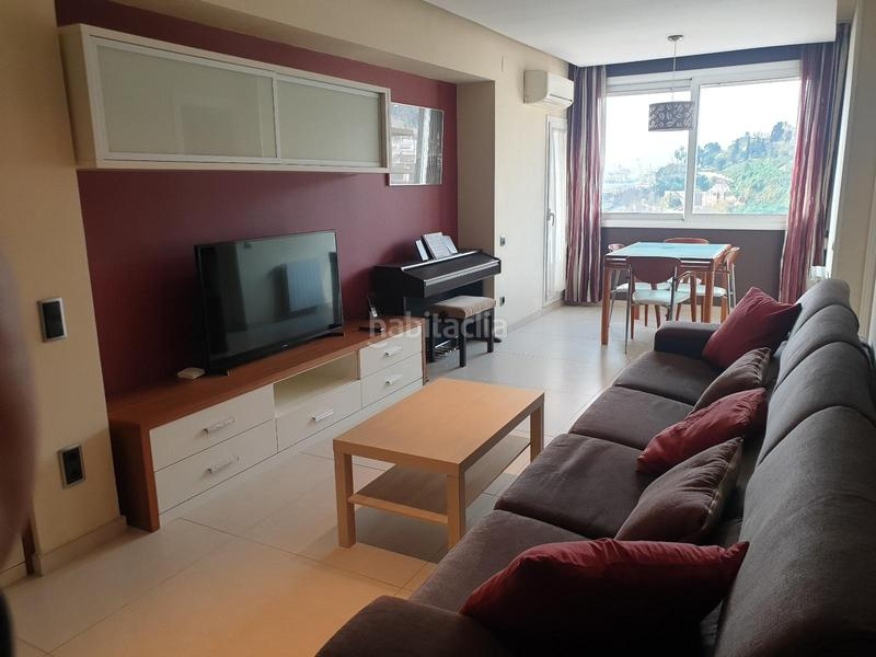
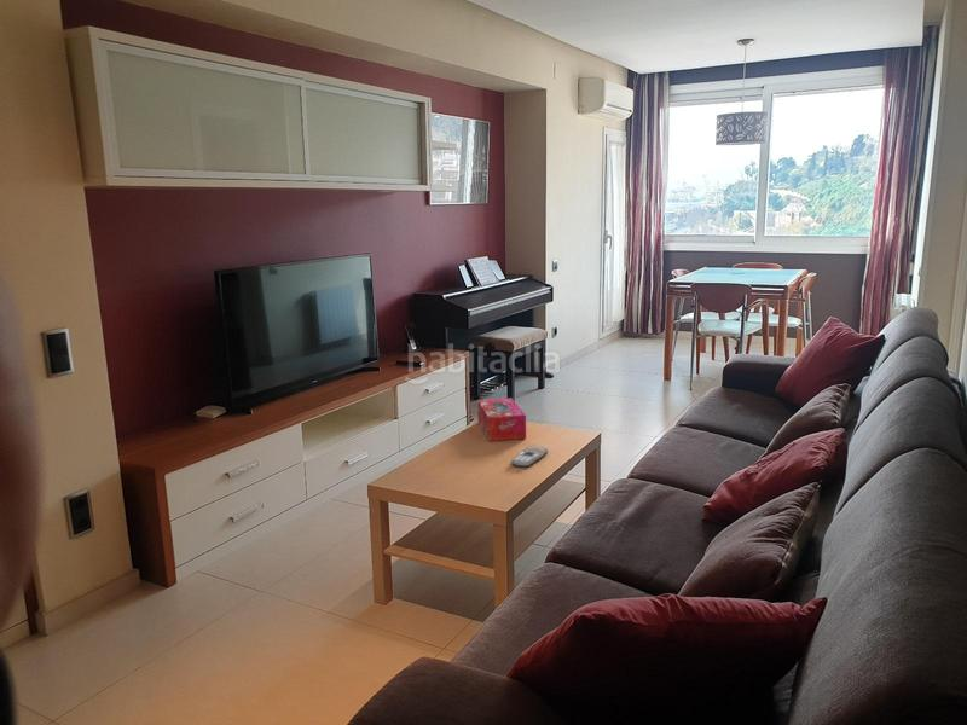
+ remote control (528, 456)
+ tissue box (500, 418)
